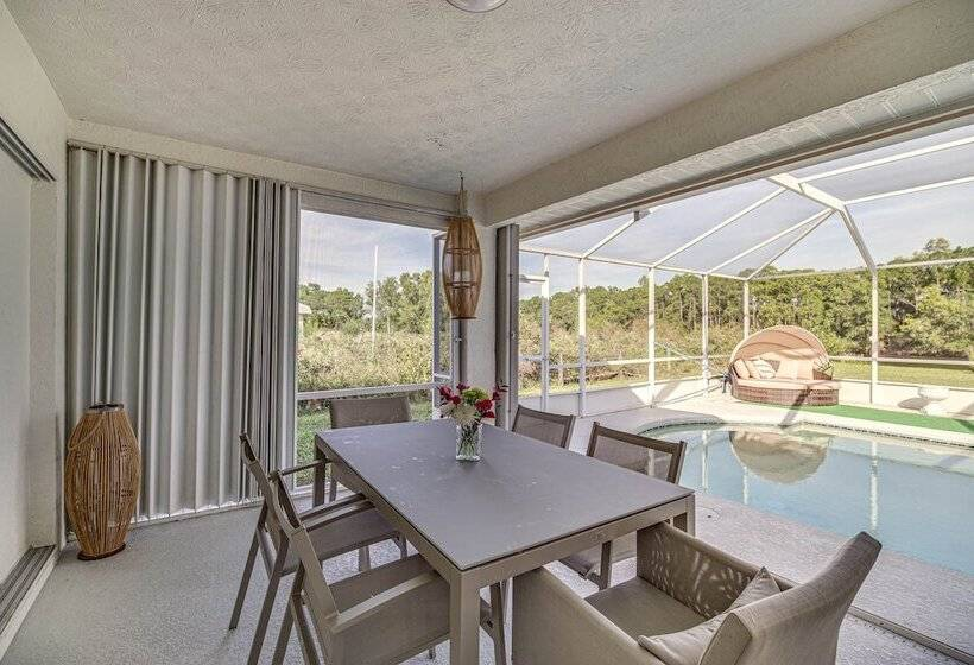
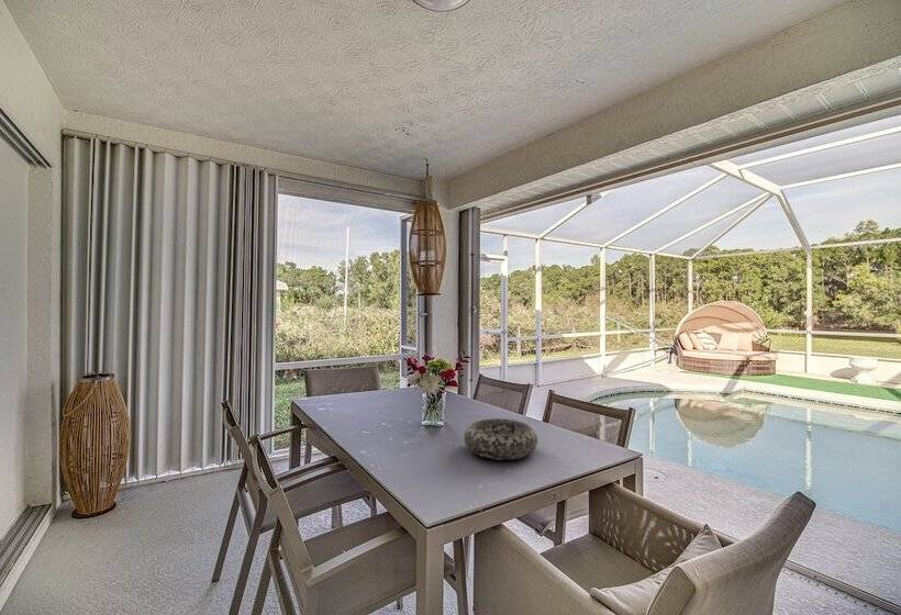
+ decorative bowl (500, 438)
